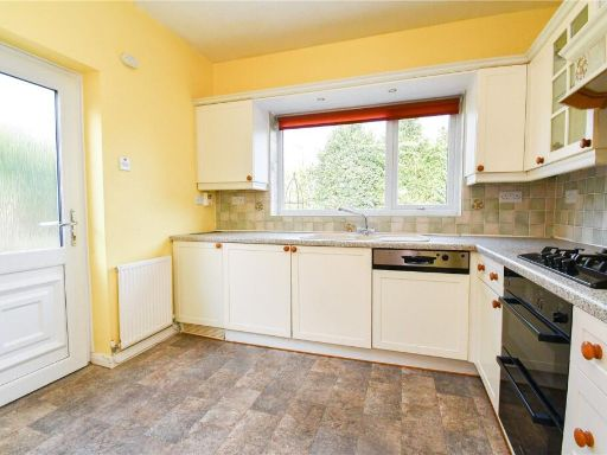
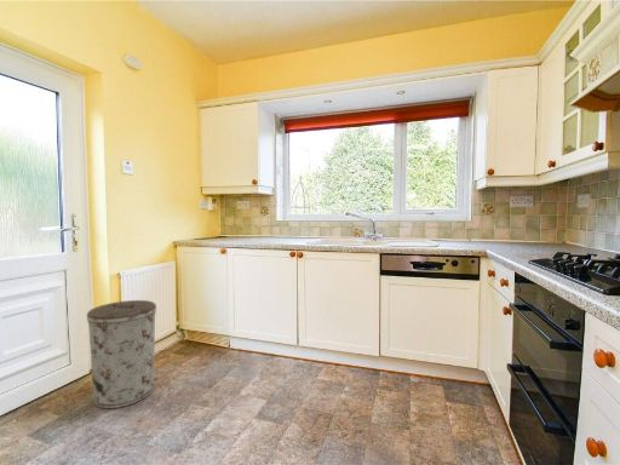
+ trash can (124, 348)
